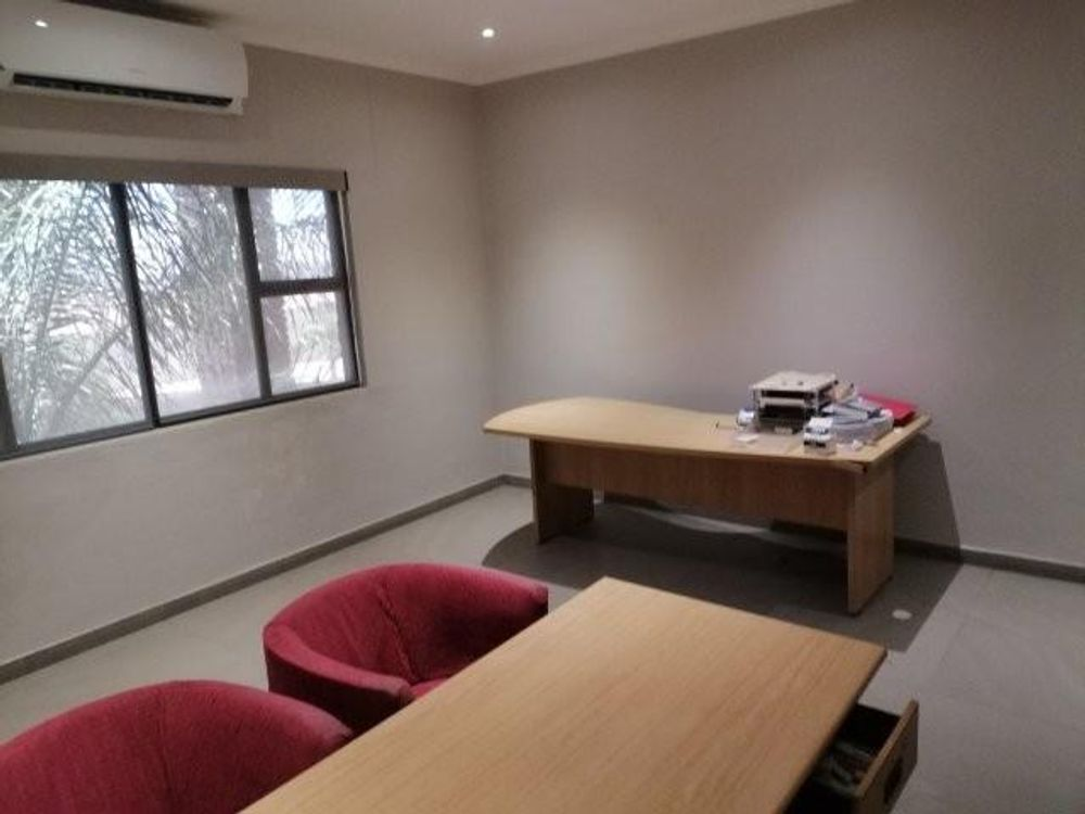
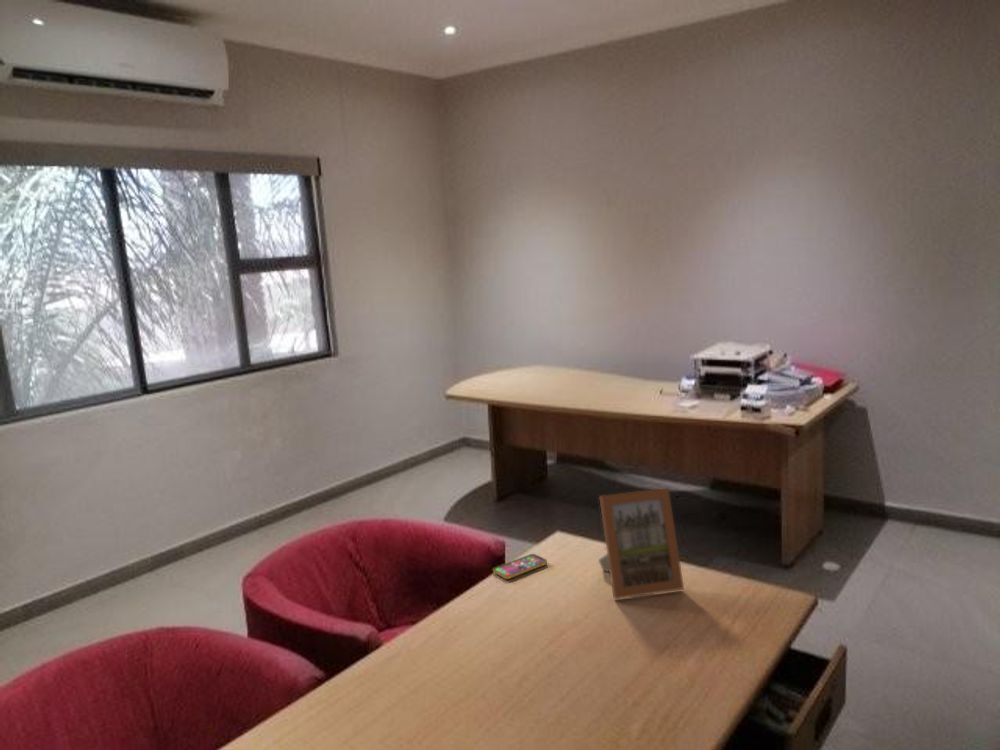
+ smartphone (520, 566)
+ picture frame (635, 536)
